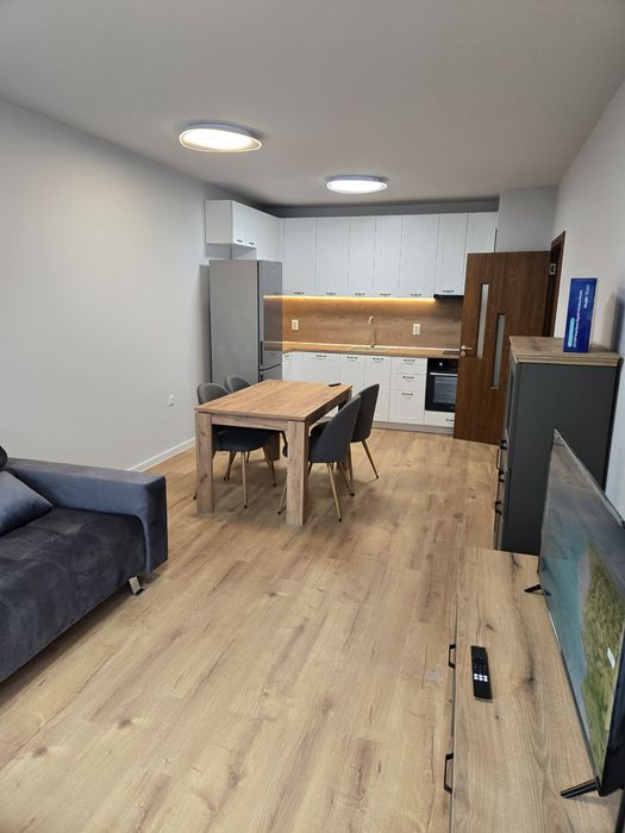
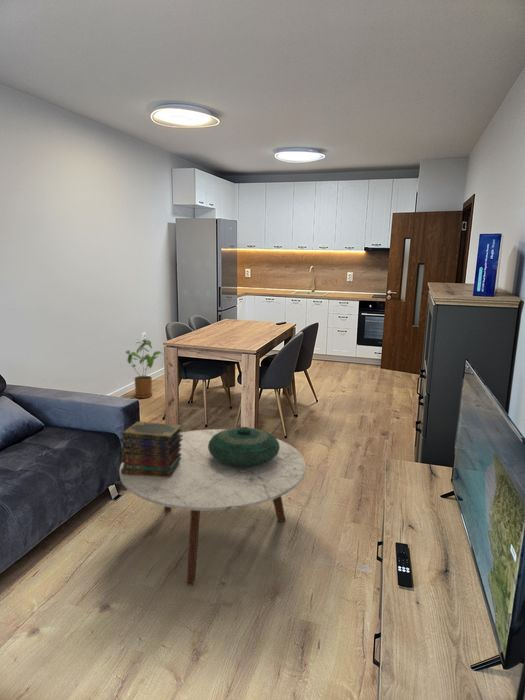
+ book stack (152, 448)
+ coffee table (214, 497)
+ decorative bowl (243, 442)
+ house plant (145, 369)
